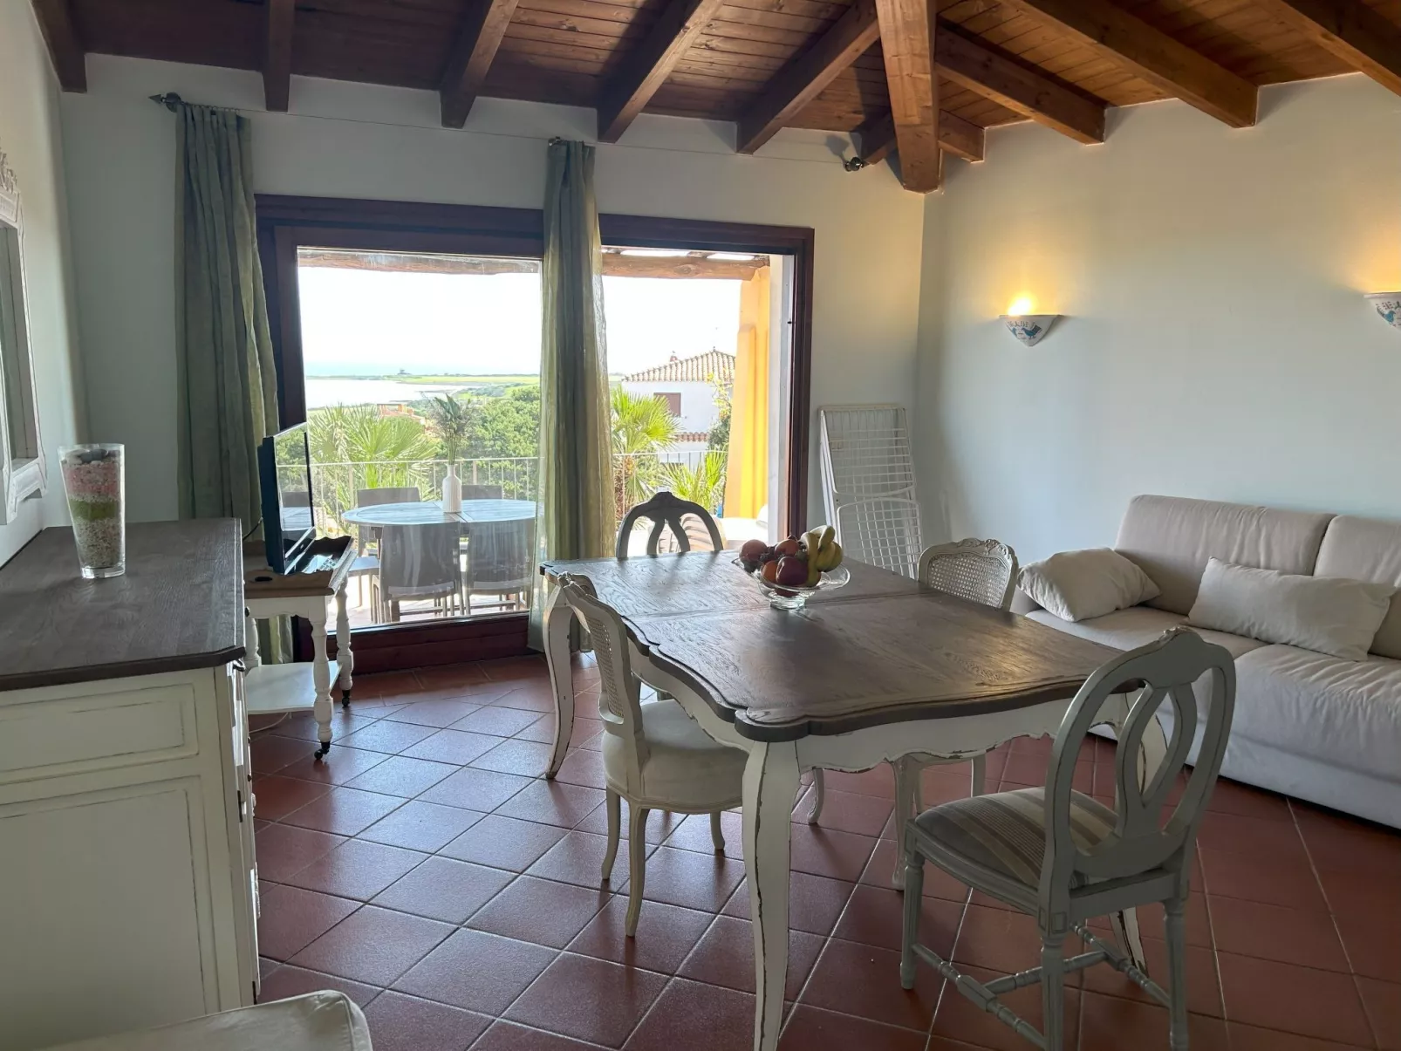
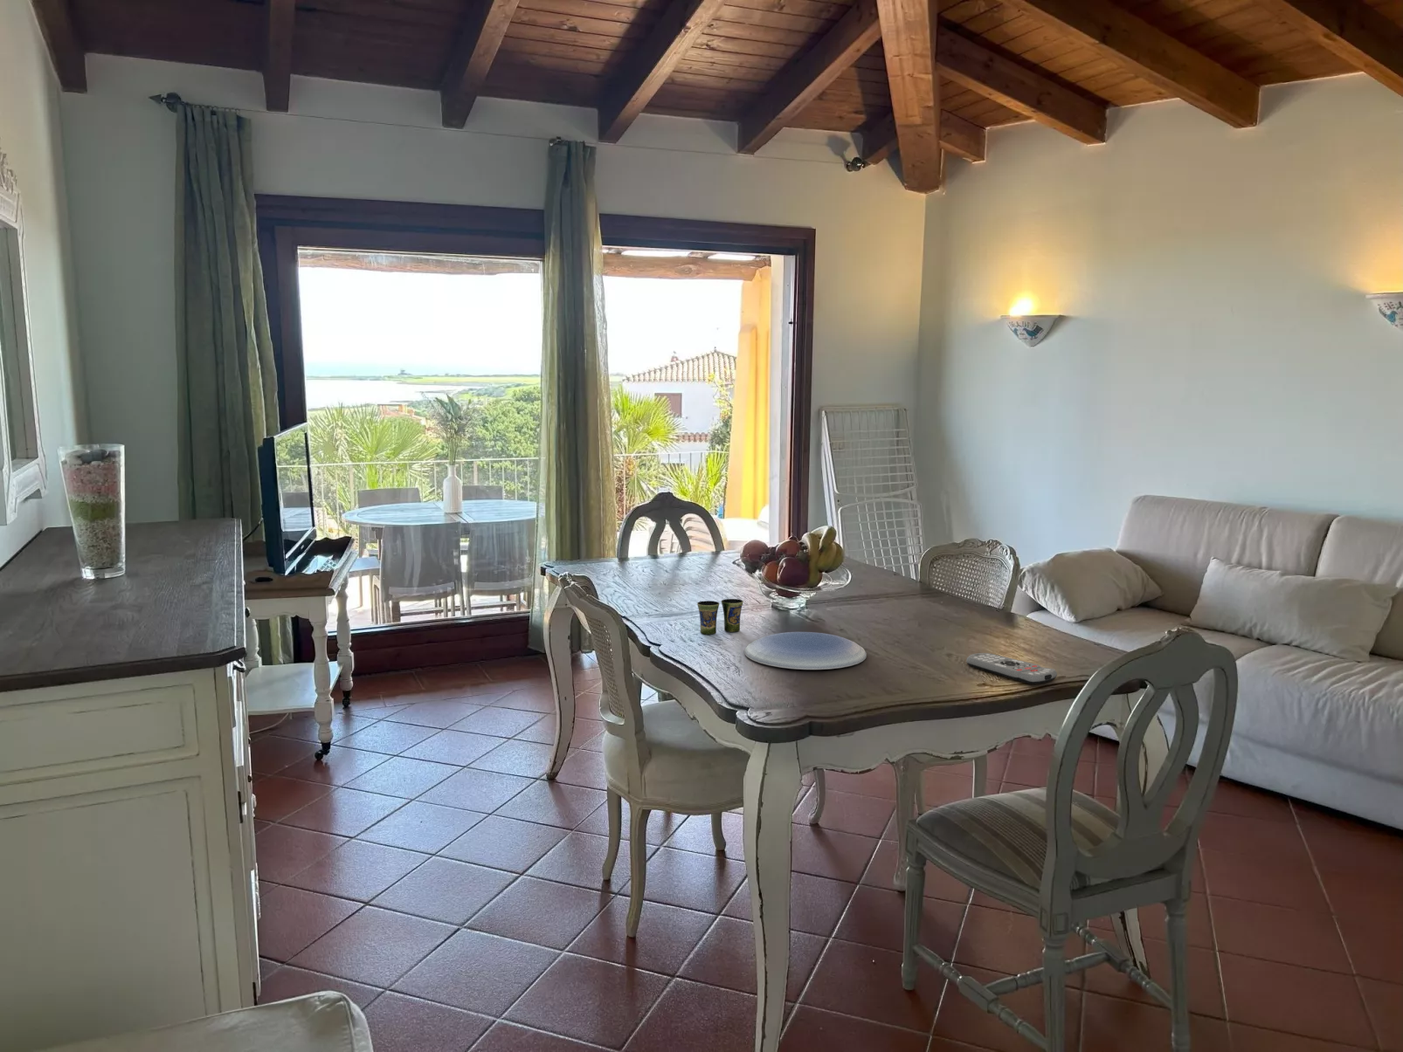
+ remote control (1008, 667)
+ cup (716, 616)
+ plate (805, 645)
